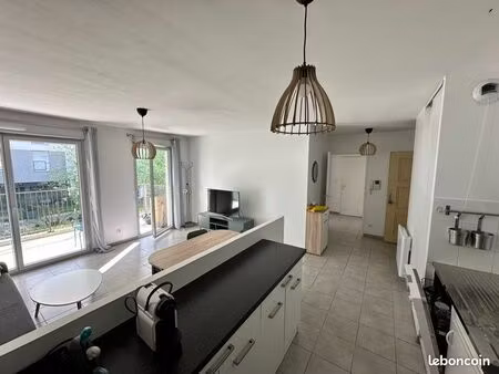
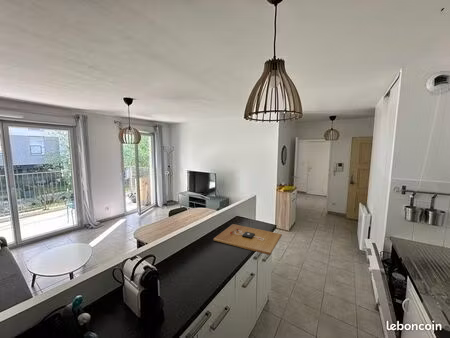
+ cutting board (248, 236)
